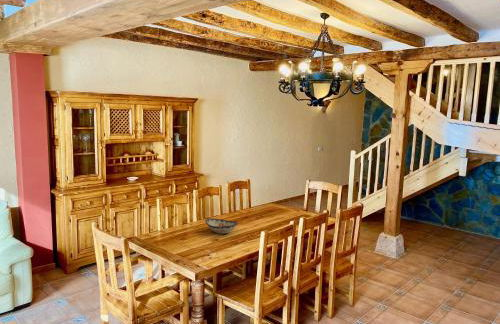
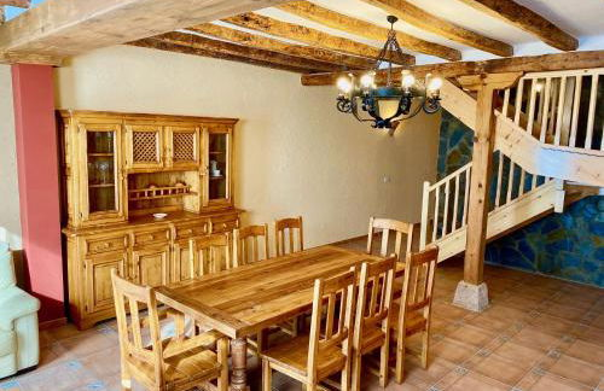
- decorative bowl (221, 226)
